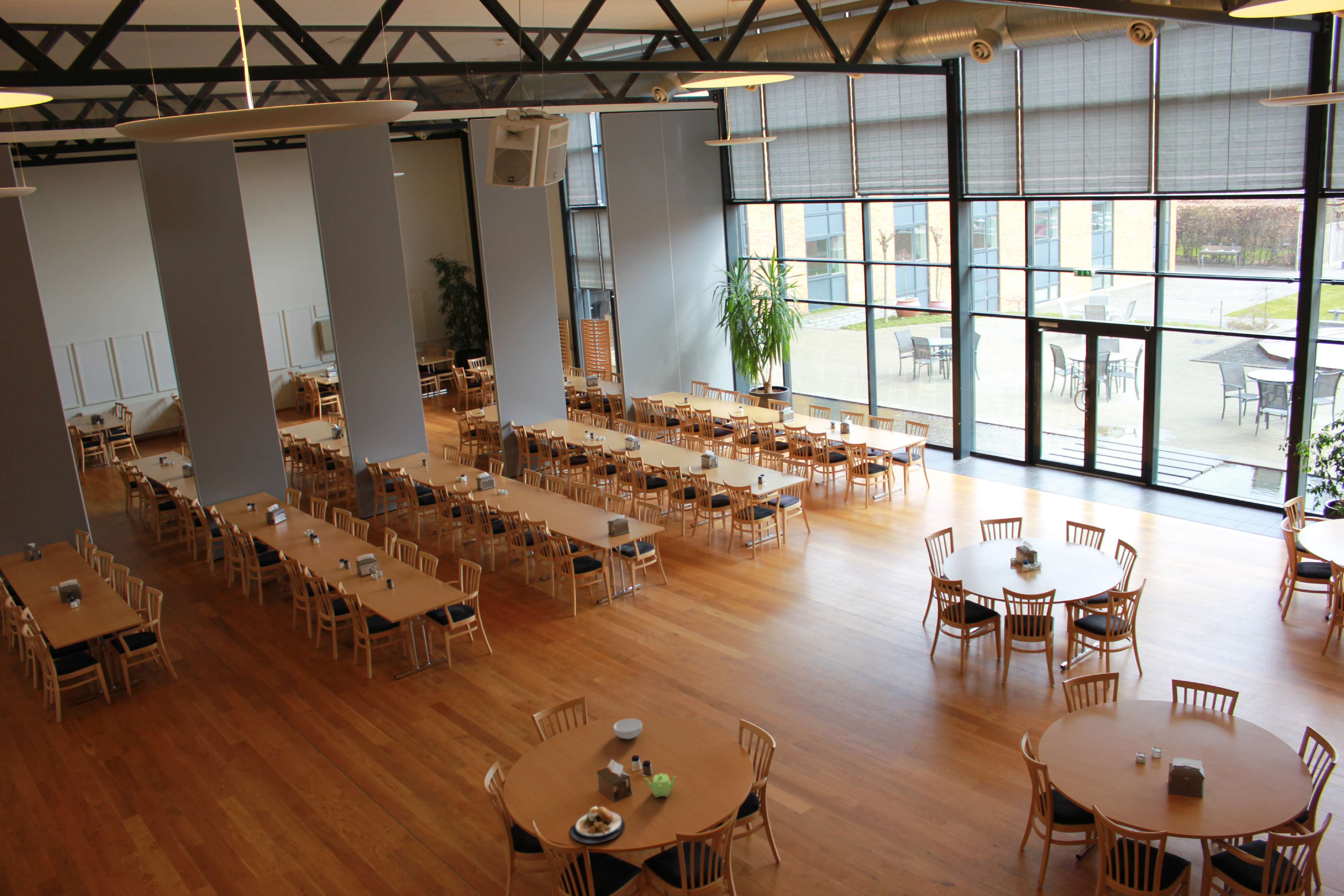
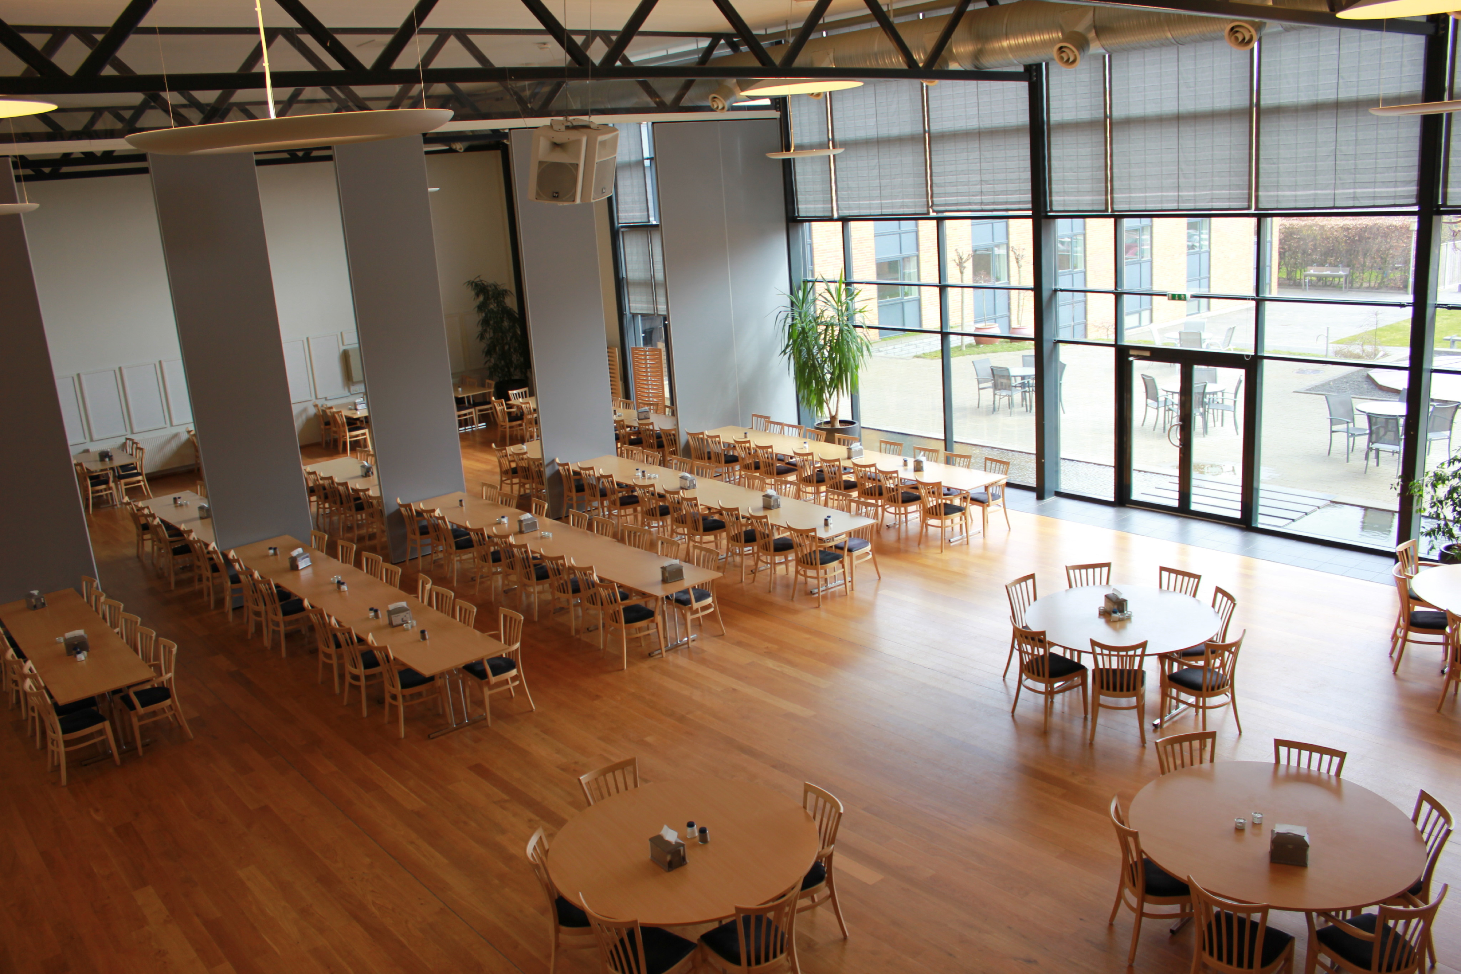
- plate (597, 821)
- teapot (661, 786)
- cereal bowl (628, 730)
